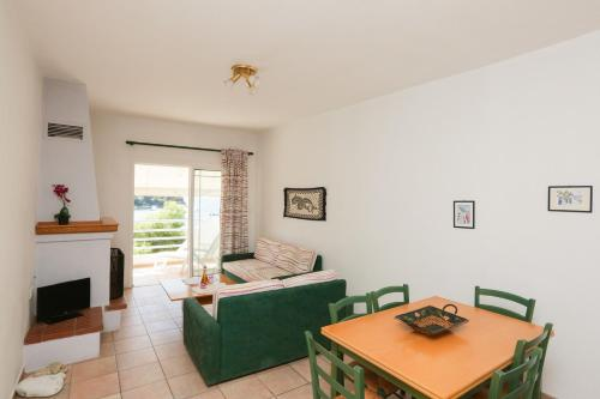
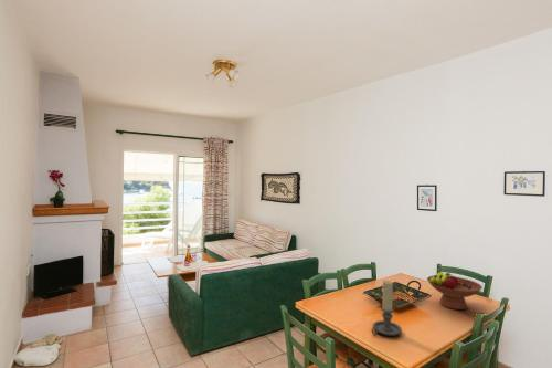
+ candle holder (384, 306)
+ fruit bowl (453, 290)
